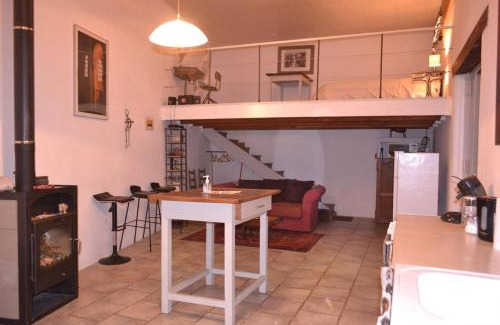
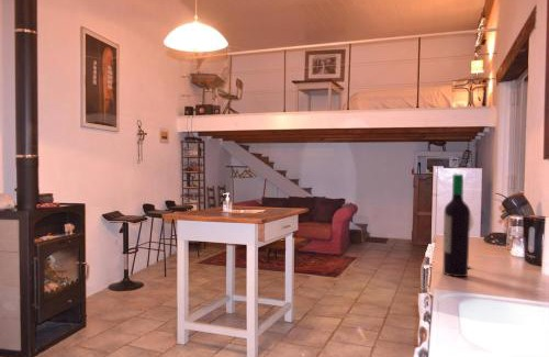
+ wine bottle (458, 221)
